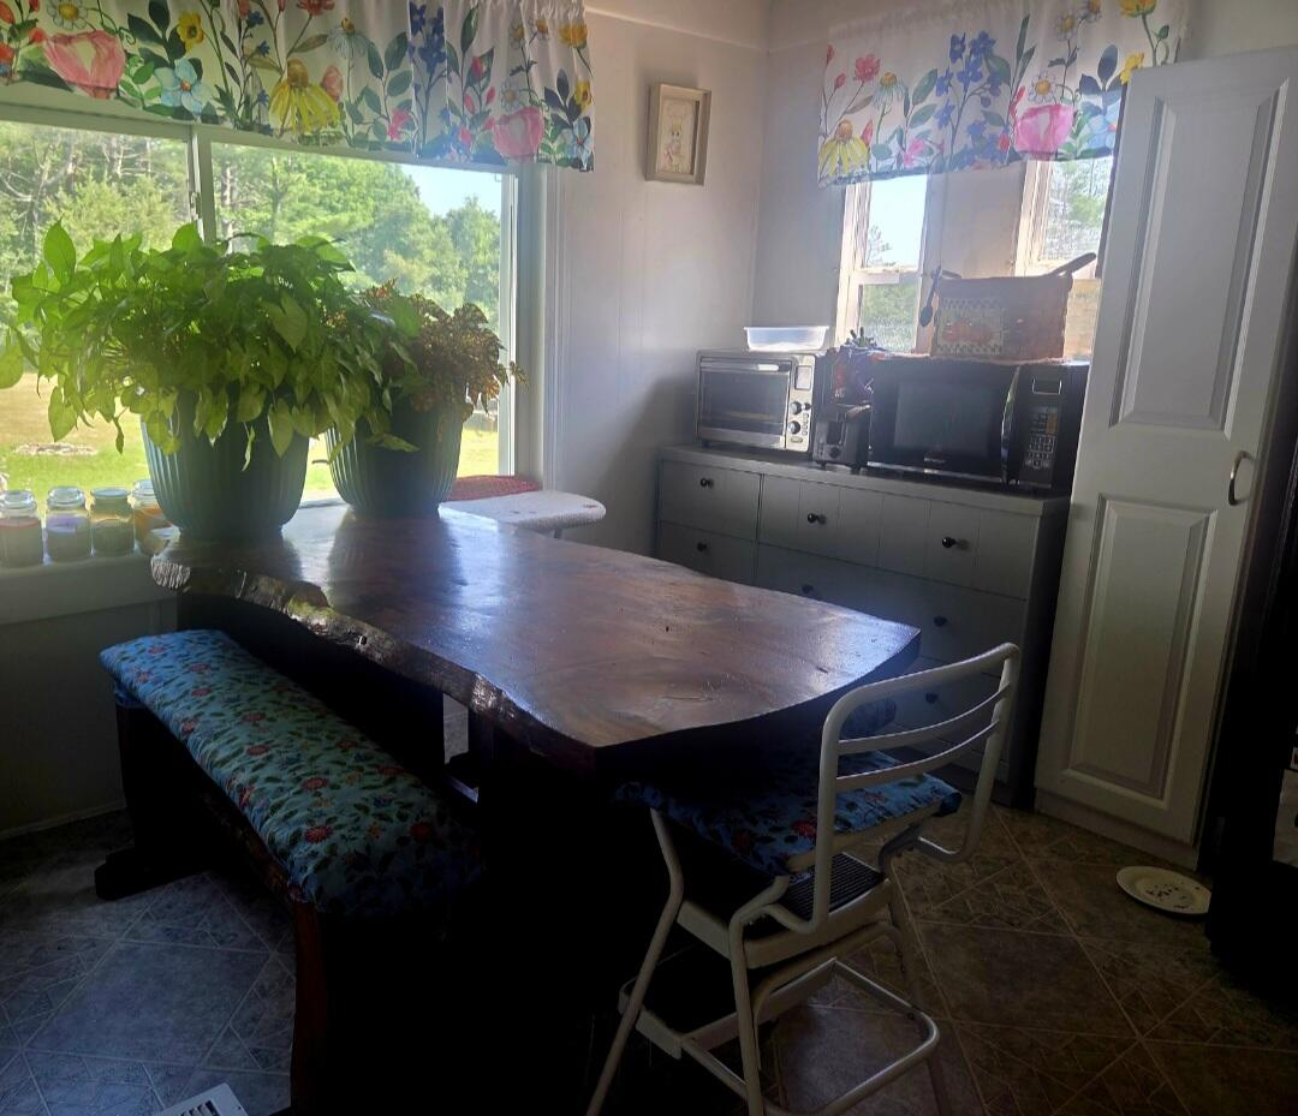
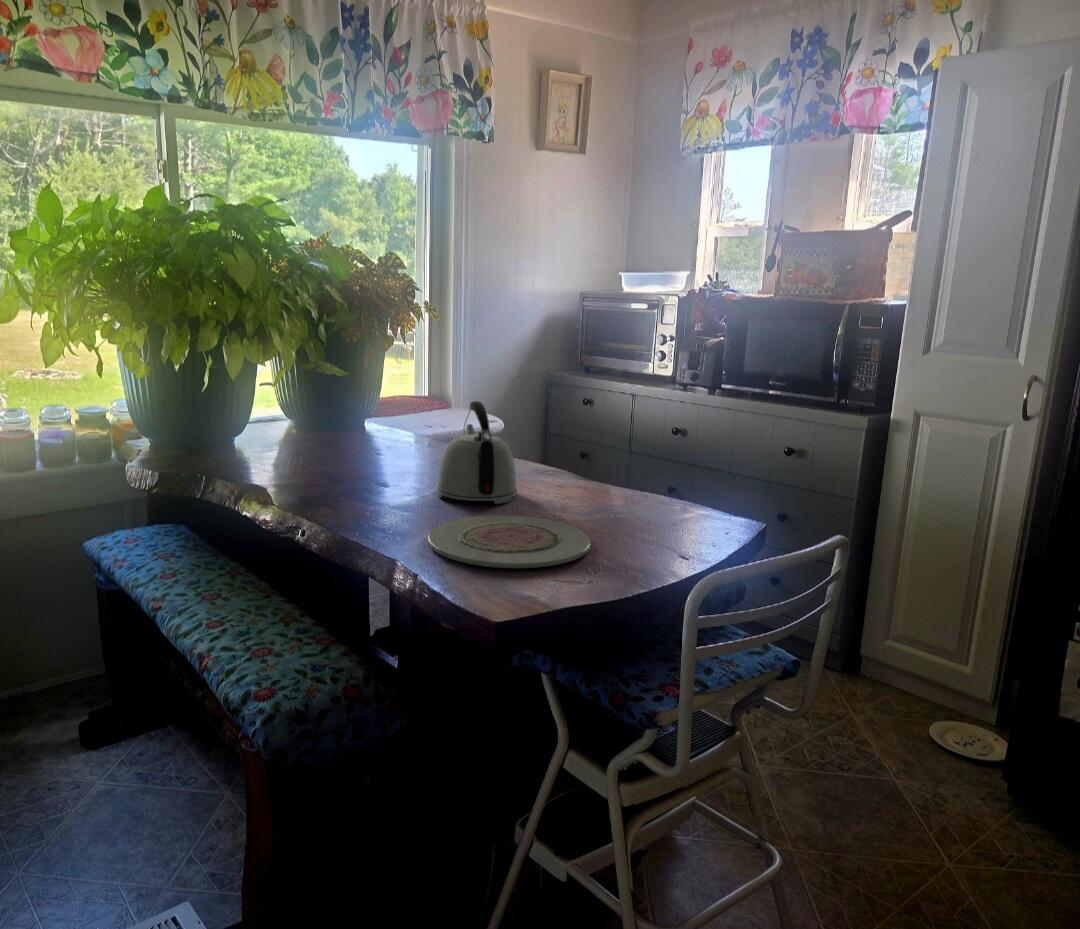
+ plate (509, 538)
+ kettle (477, 449)
